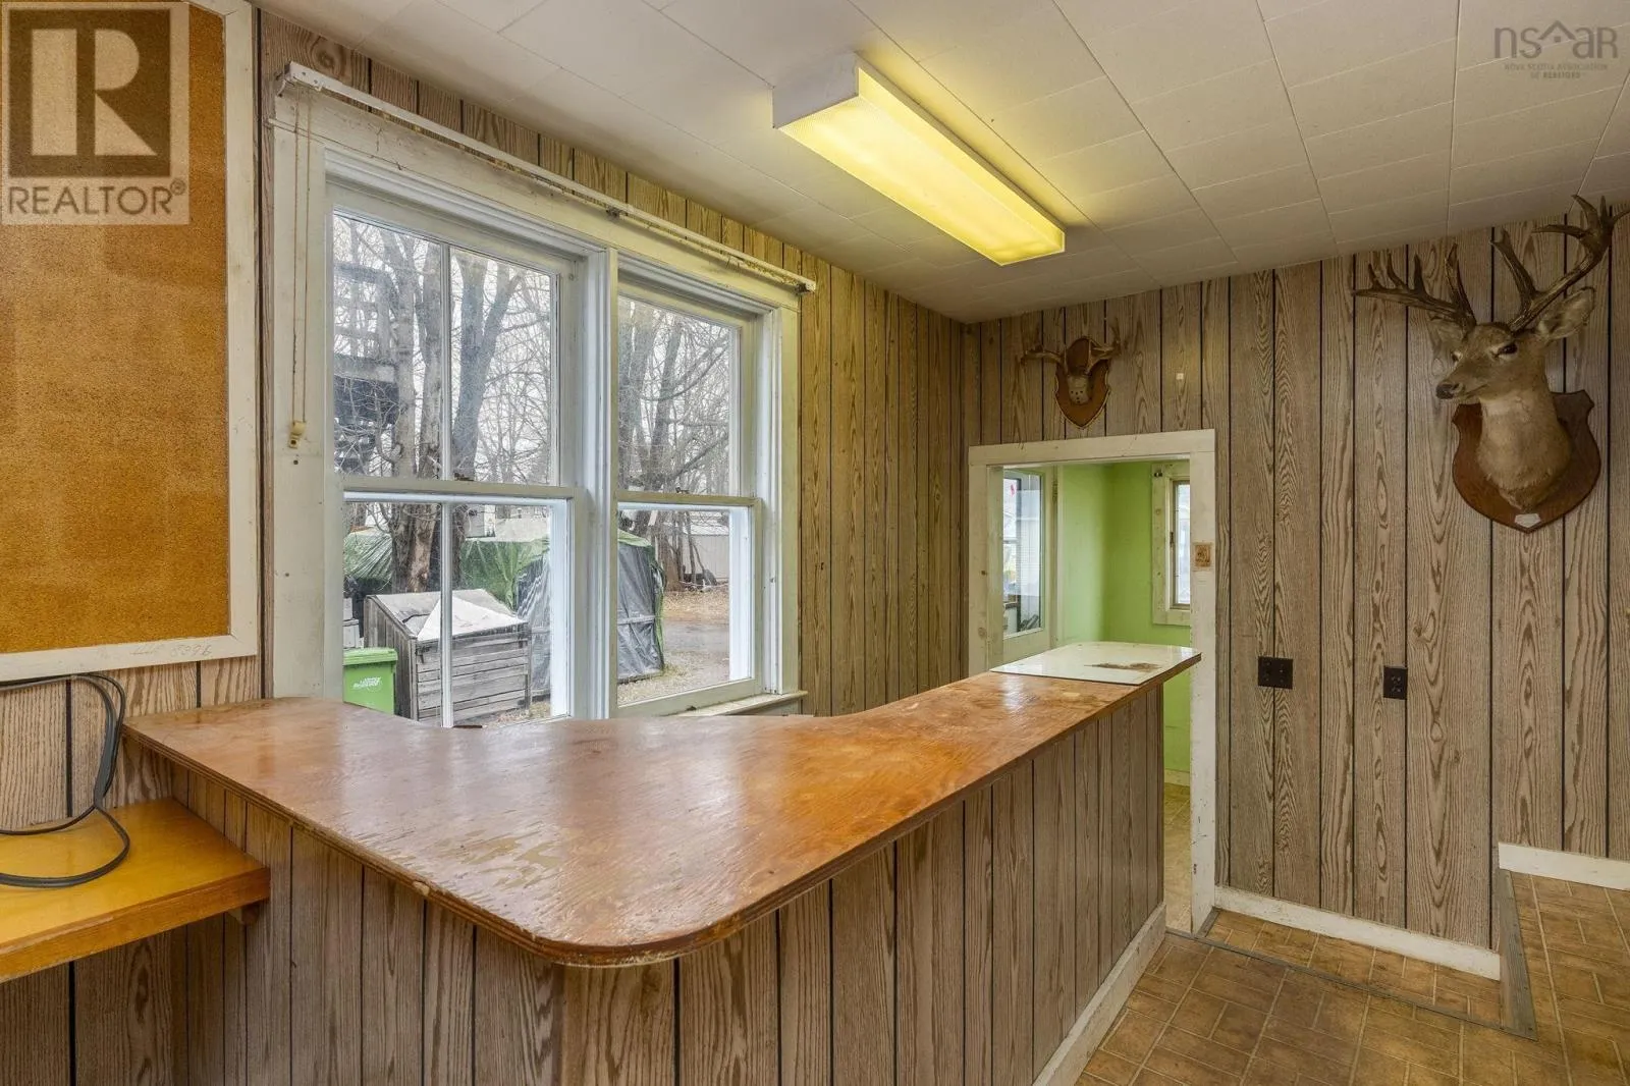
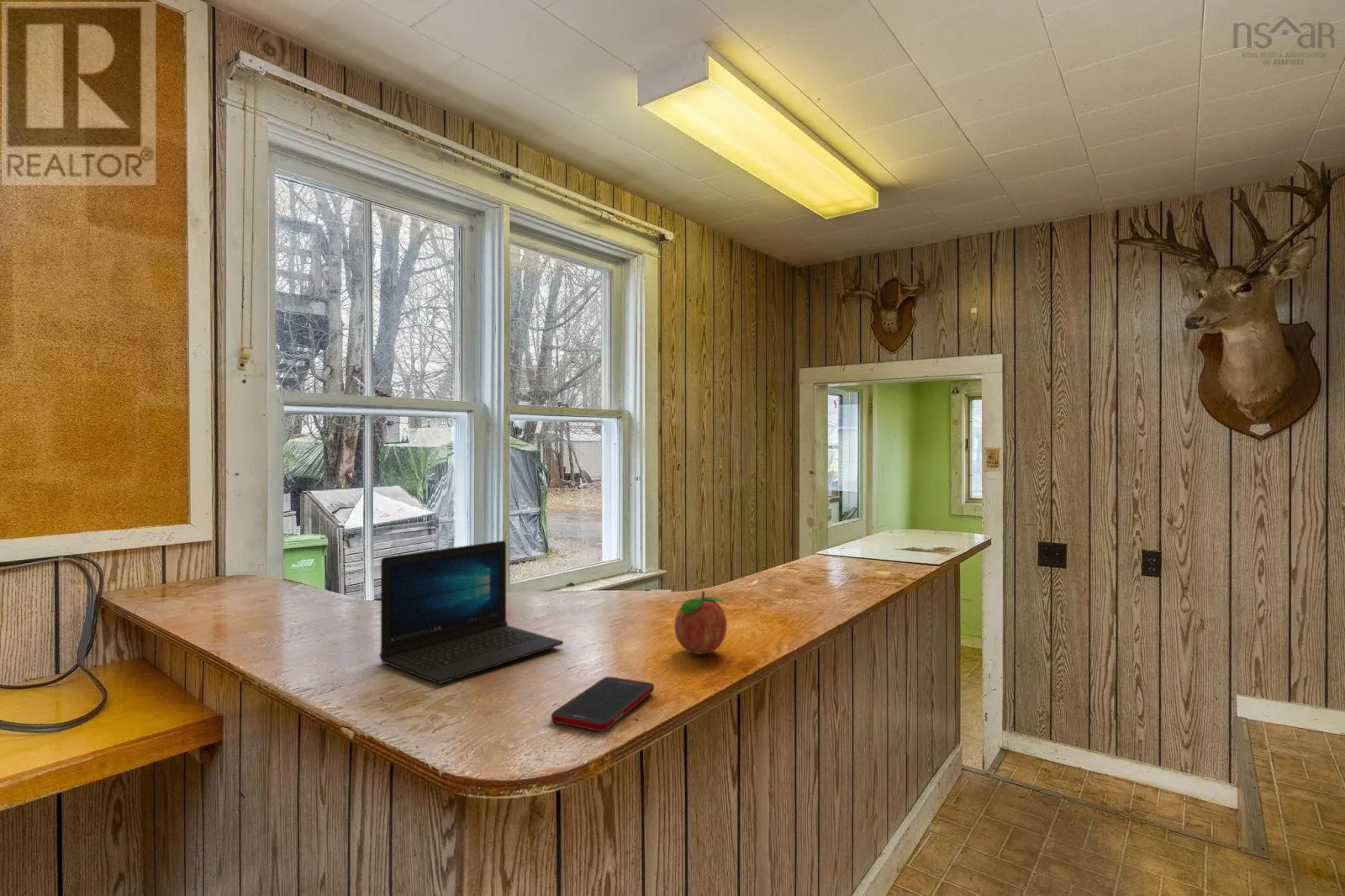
+ cell phone (605, 702)
+ fruit (701, 620)
+ laptop (475, 603)
